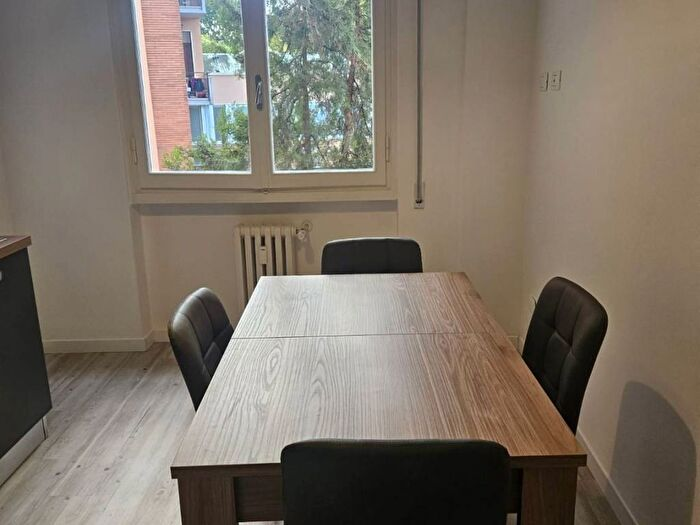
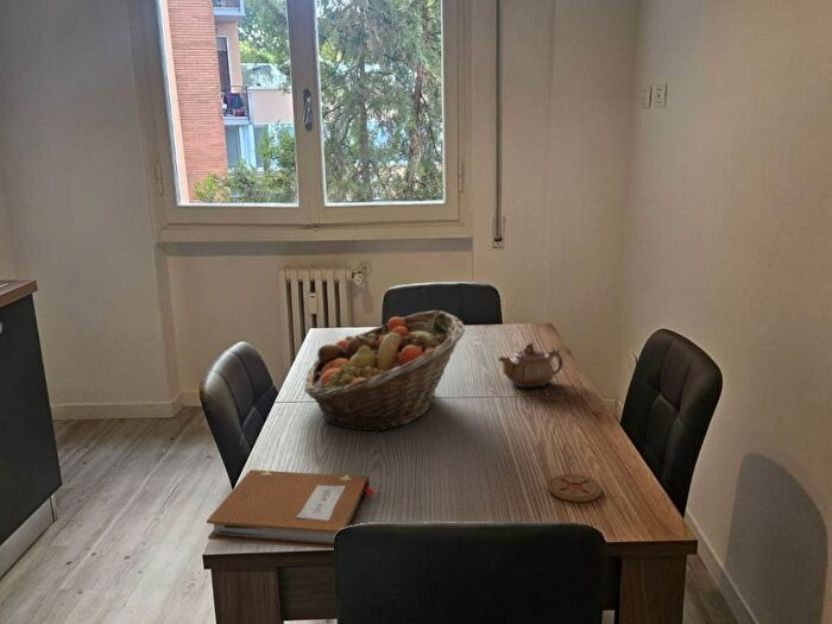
+ teapot (530, 364)
+ coaster (574, 487)
+ notebook (296, 504)
+ fruit basket (384, 364)
